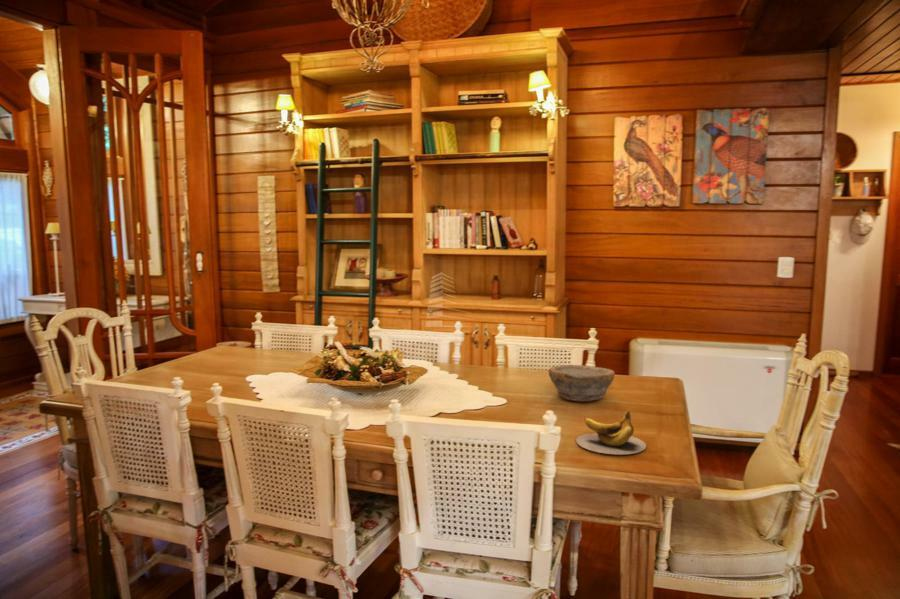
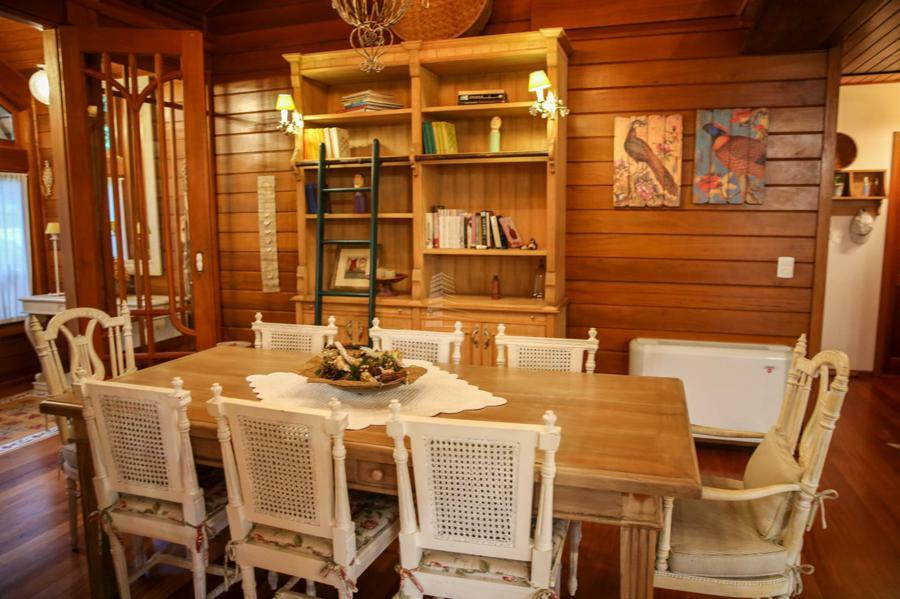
- bowl (580, 383)
- banana (611, 426)
